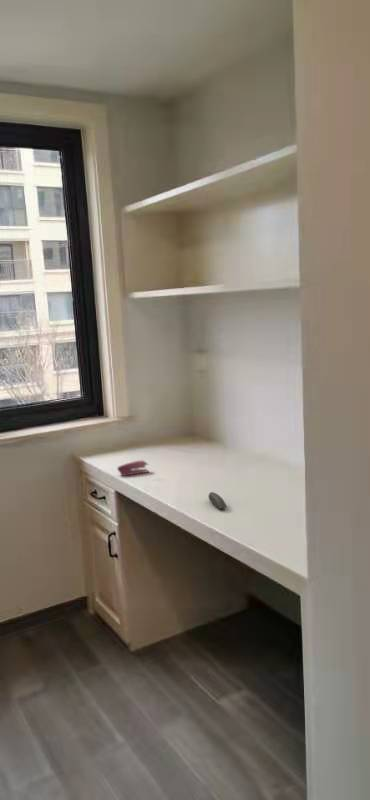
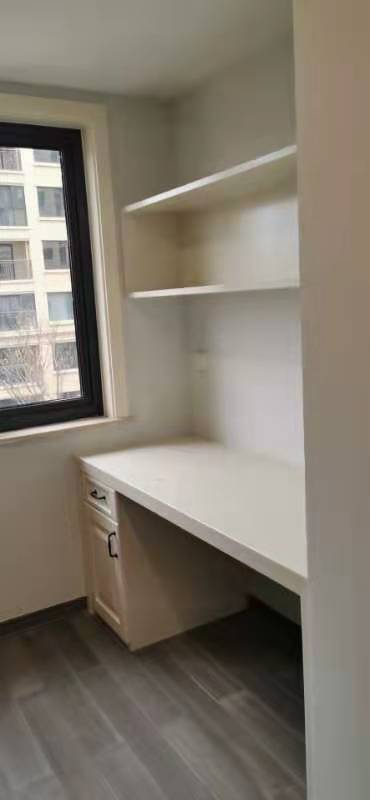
- stapler (133, 467)
- computer mouse (217, 500)
